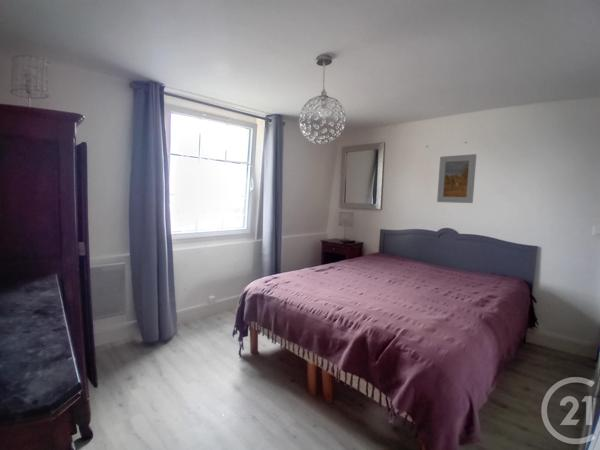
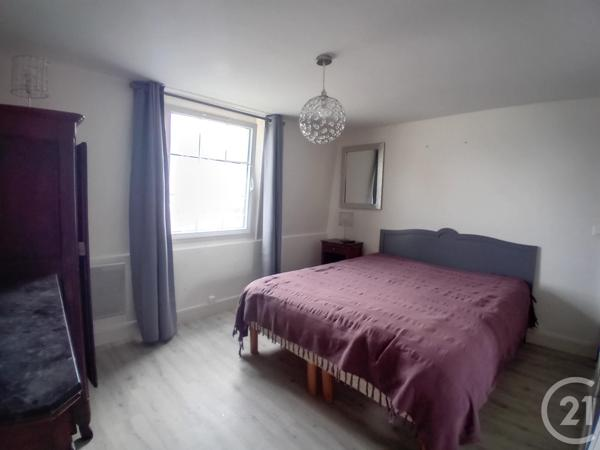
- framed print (455, 179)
